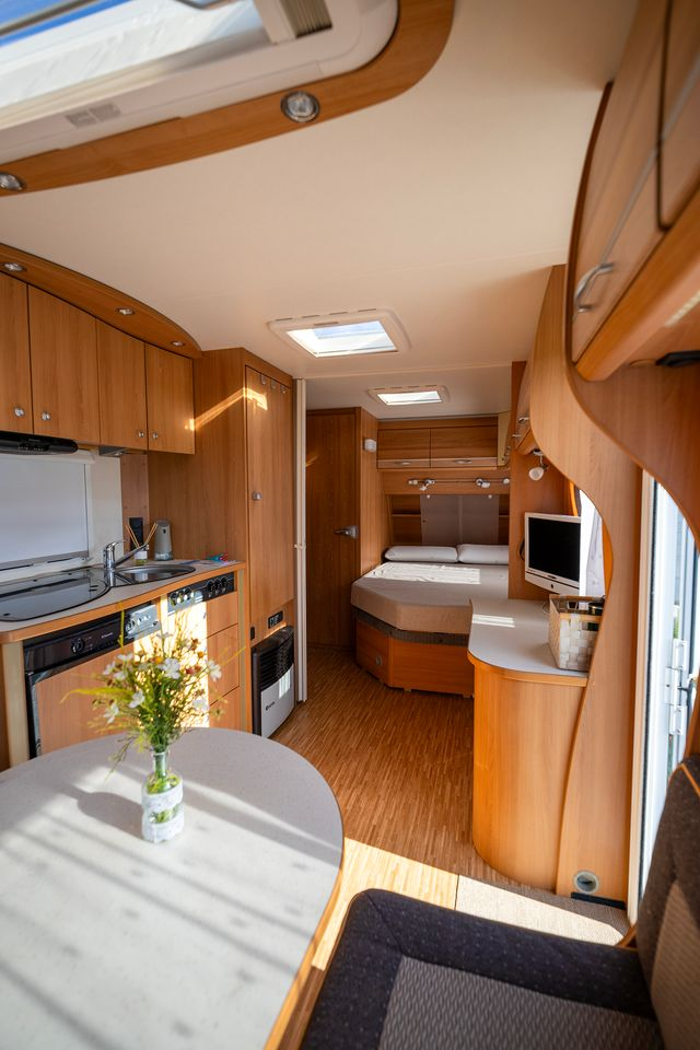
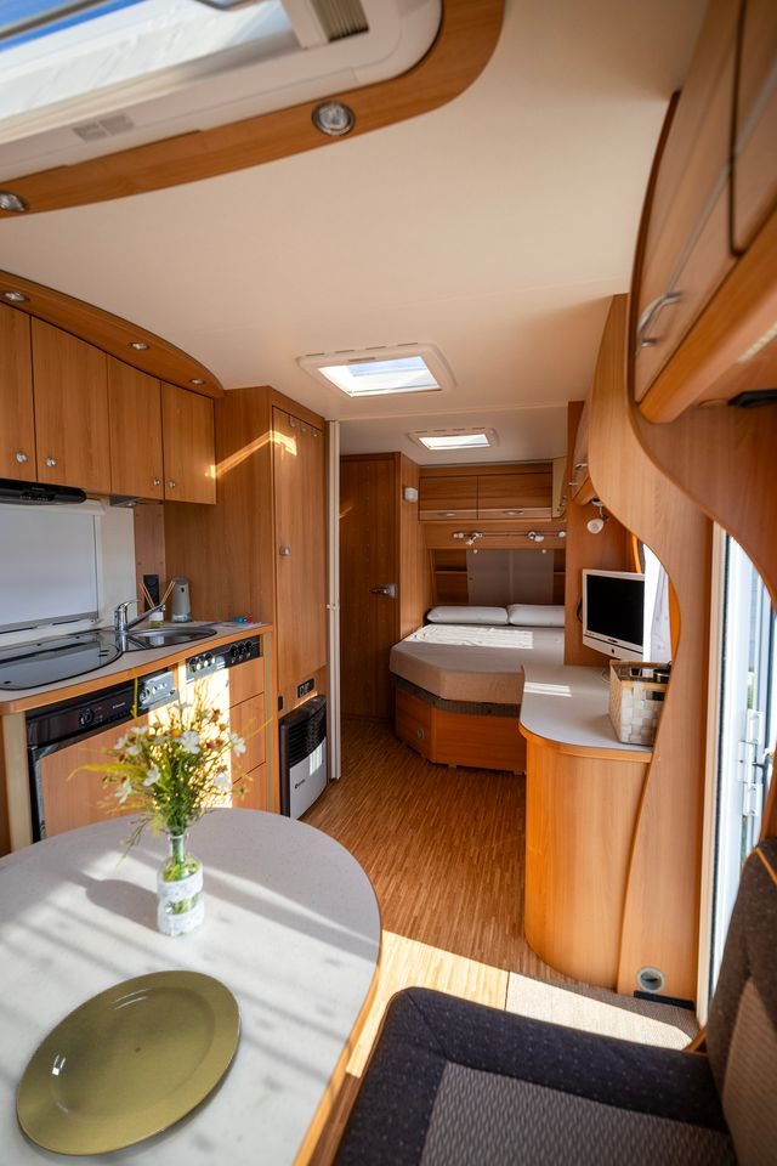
+ plate (137, 1047)
